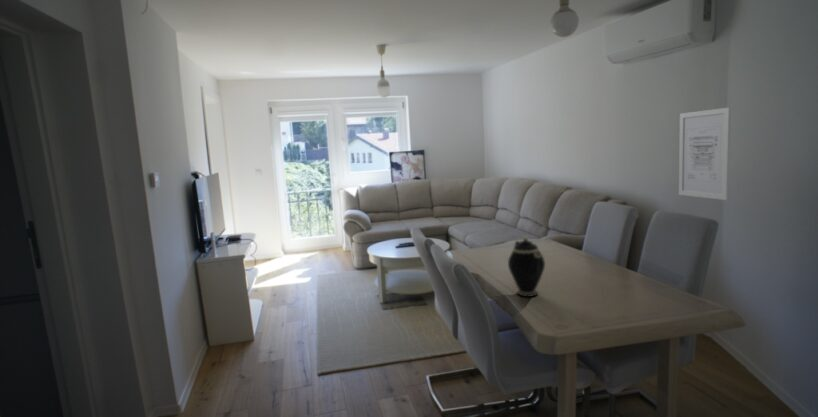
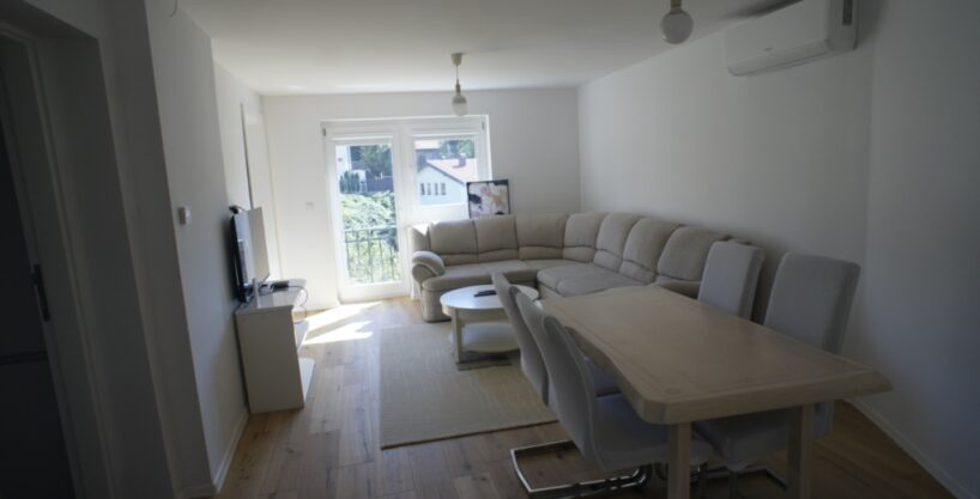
- teapot (526, 265)
- wall art (702, 154)
